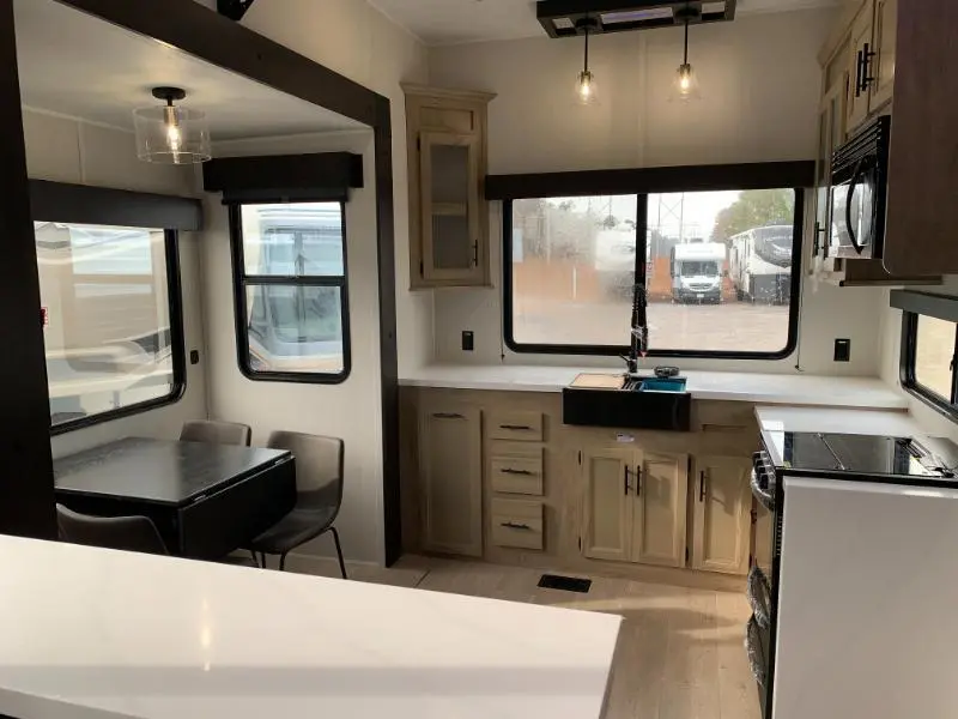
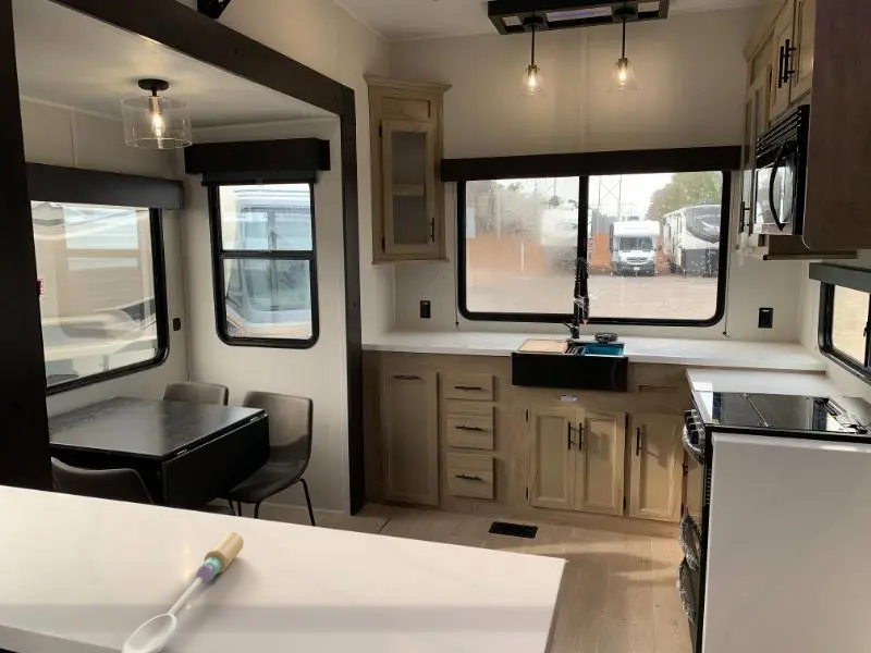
+ spoon (191, 588)
